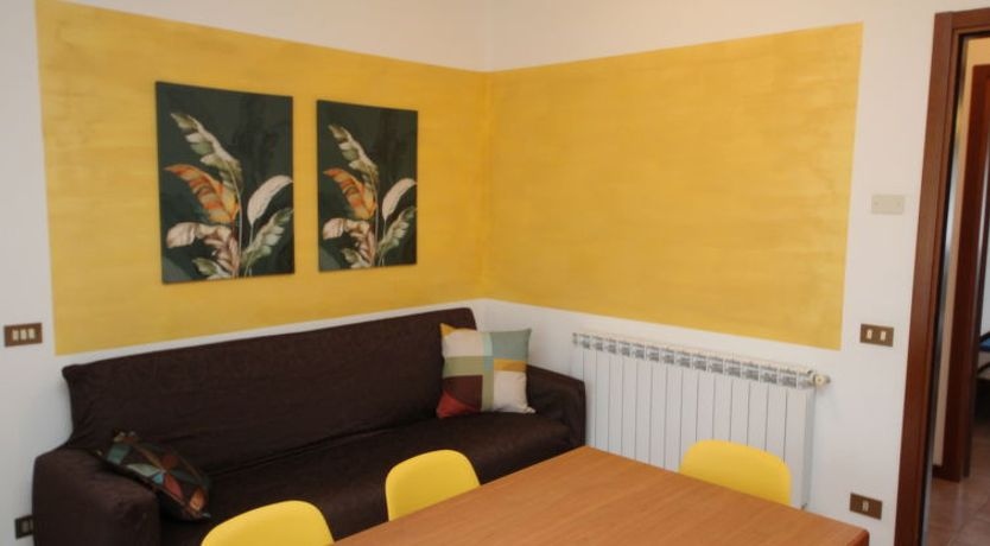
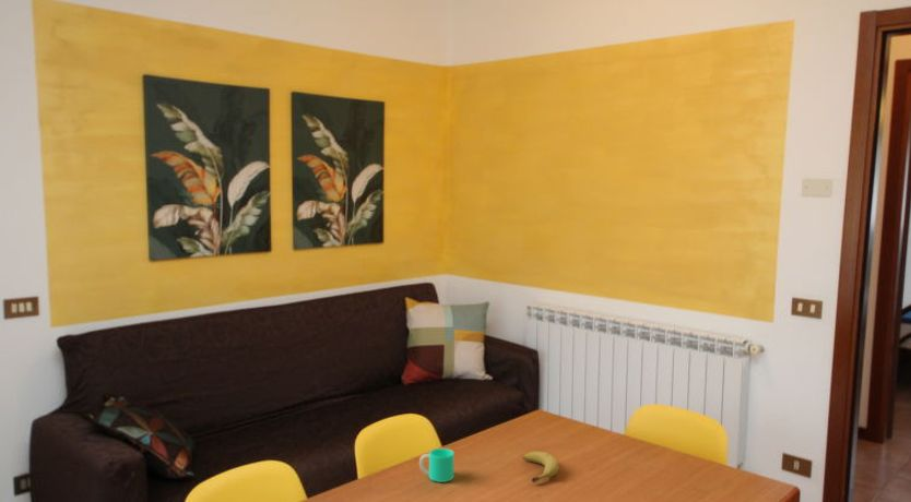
+ cup (436, 464)
+ fruit (542, 464)
